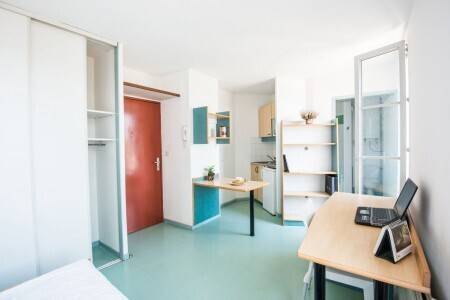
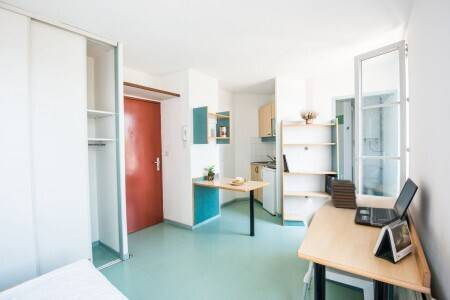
+ book stack (342, 192)
